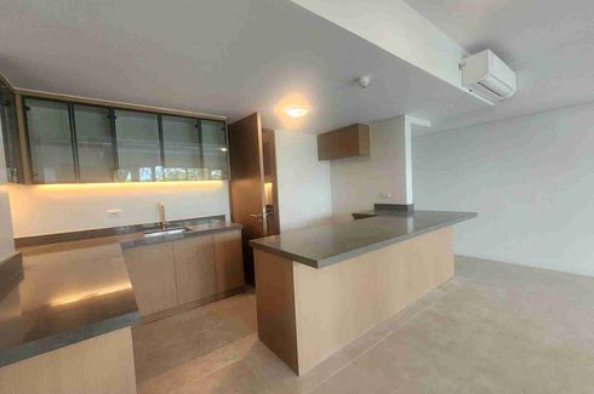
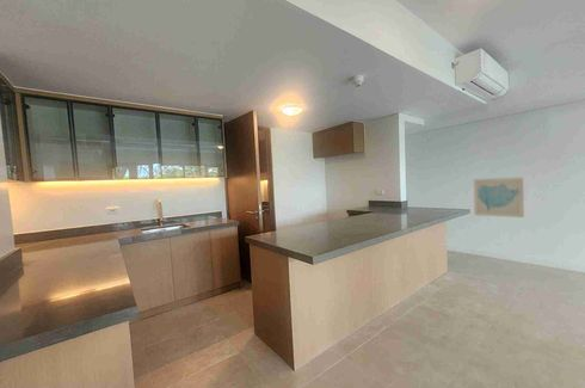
+ wall art (497, 197)
